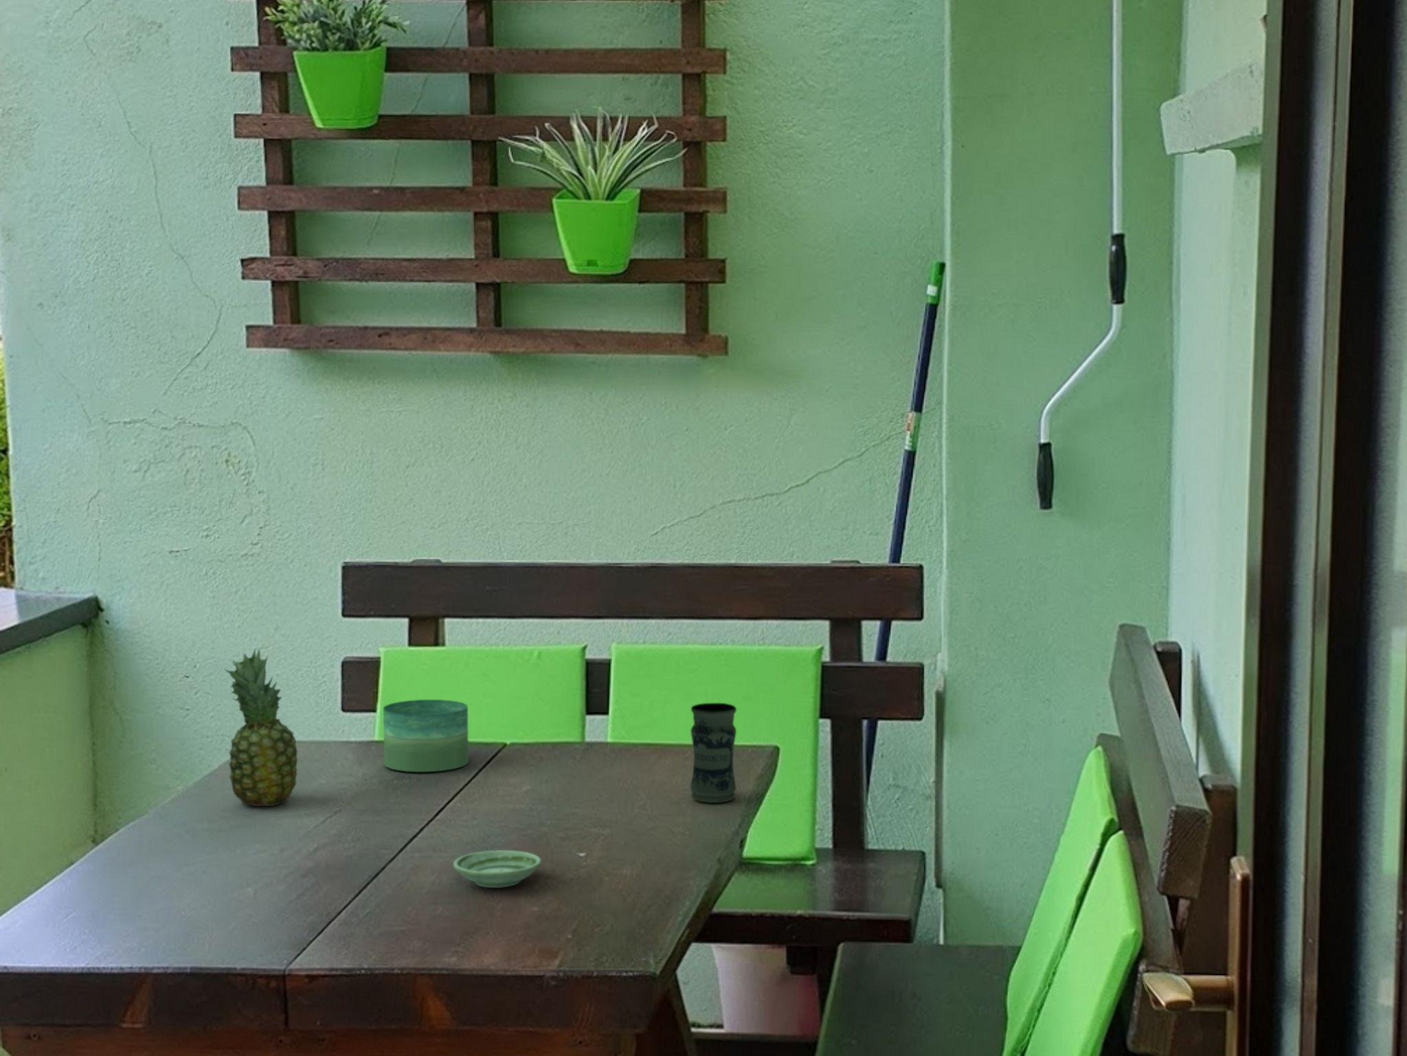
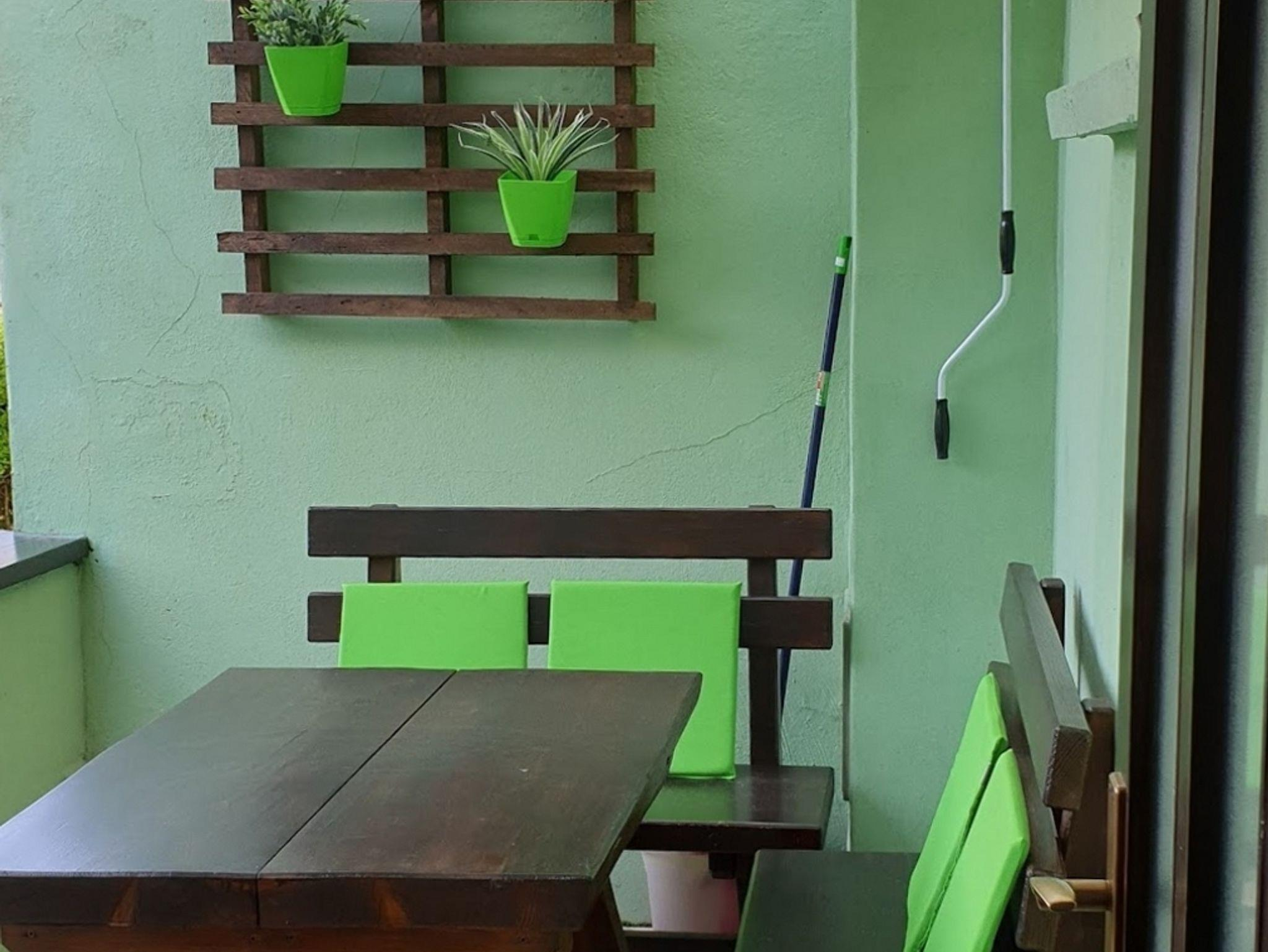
- jar (713, 752)
- fruit (261, 725)
- saucer (497, 871)
- candle (425, 734)
